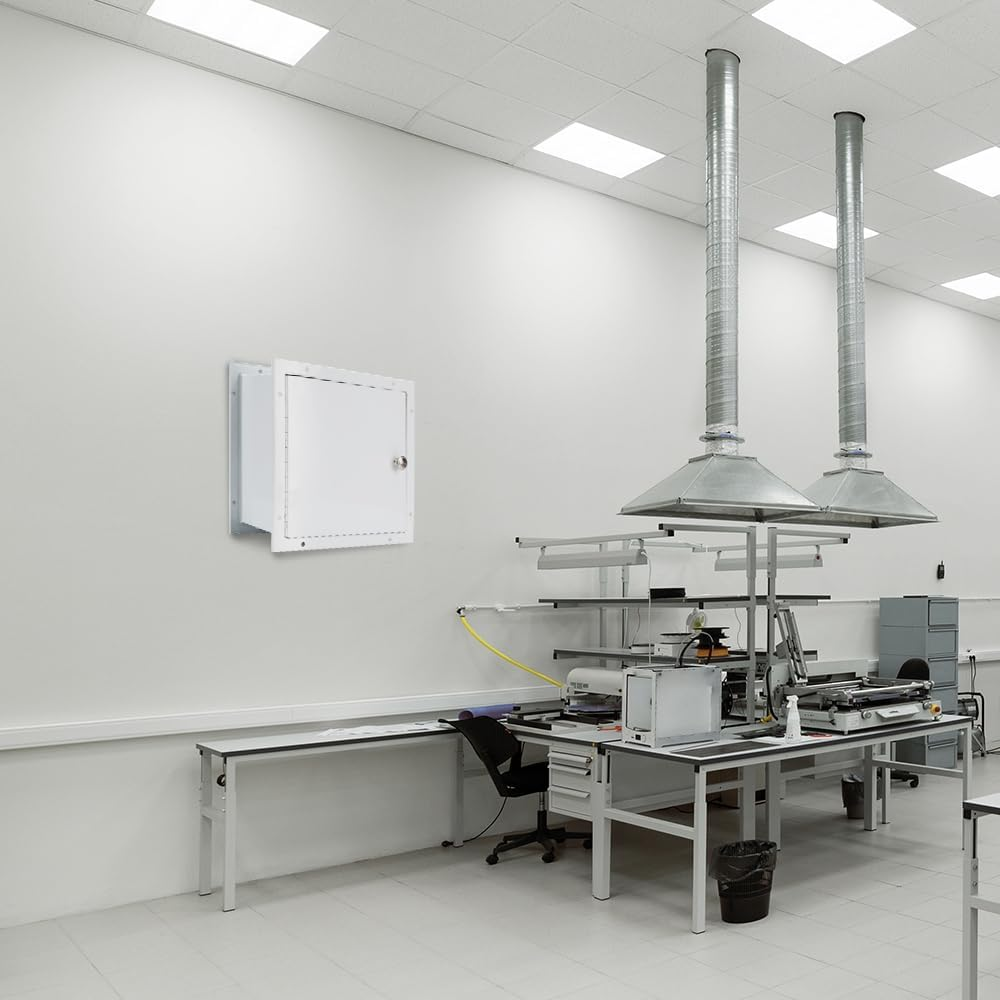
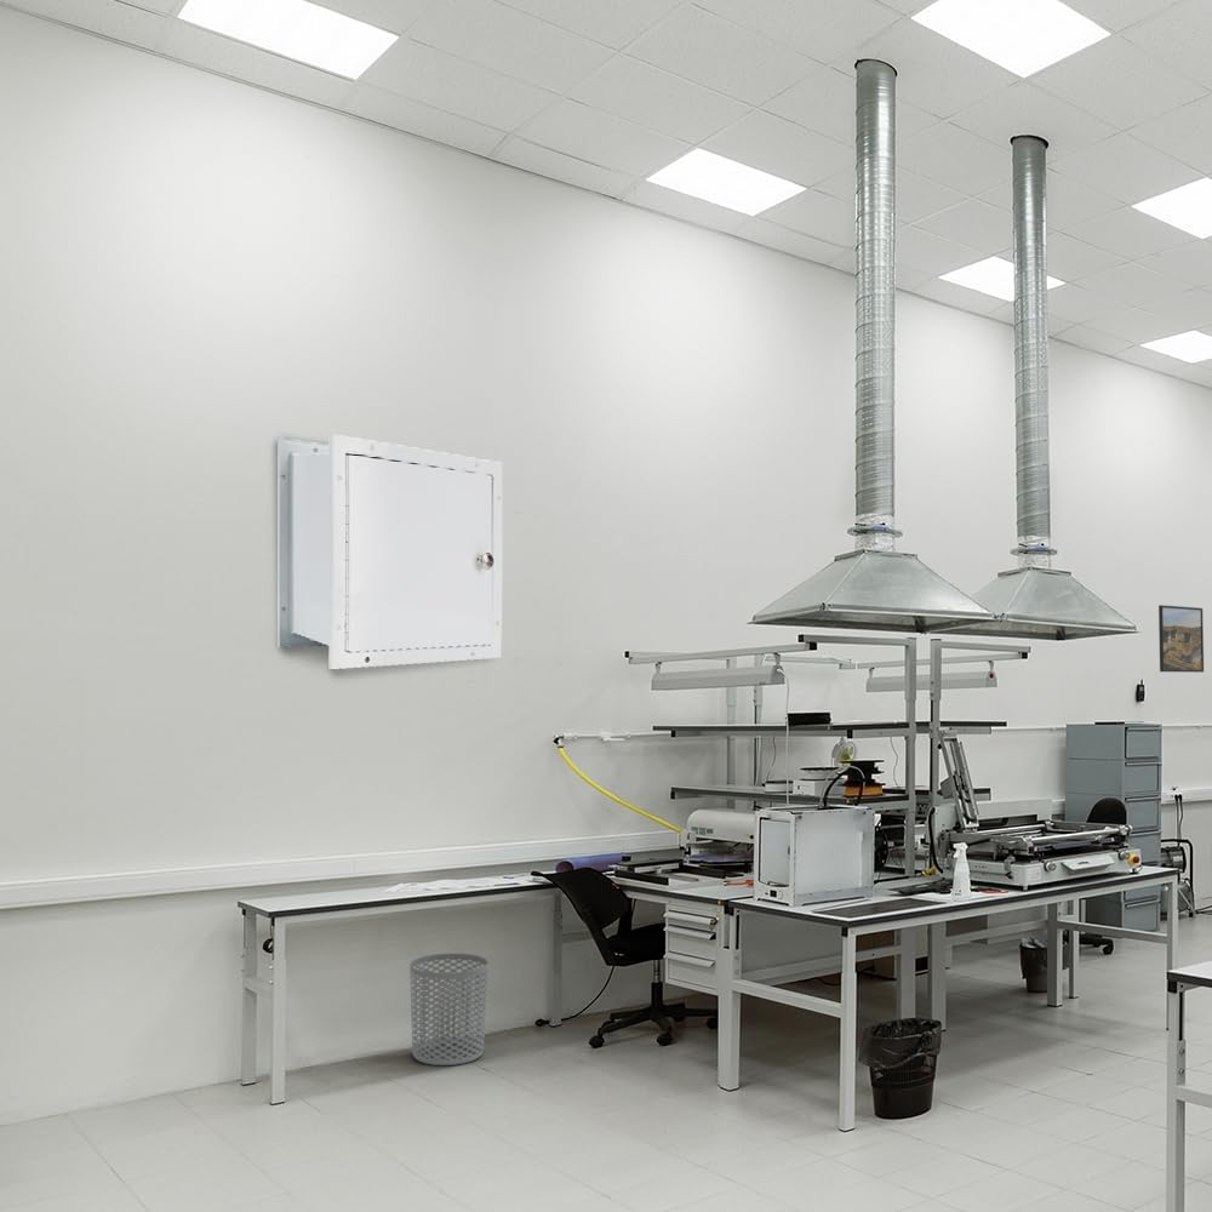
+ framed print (1182, 639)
+ waste bin (448, 1008)
